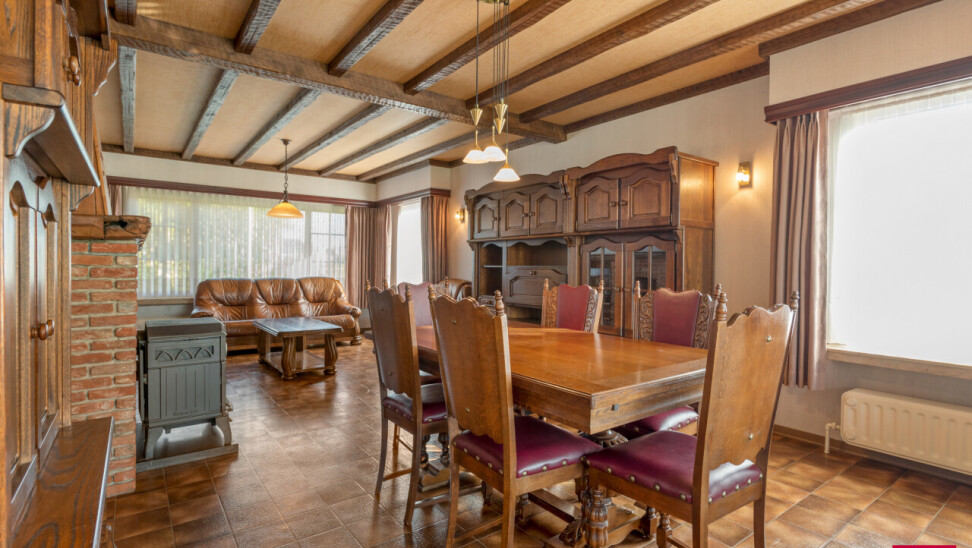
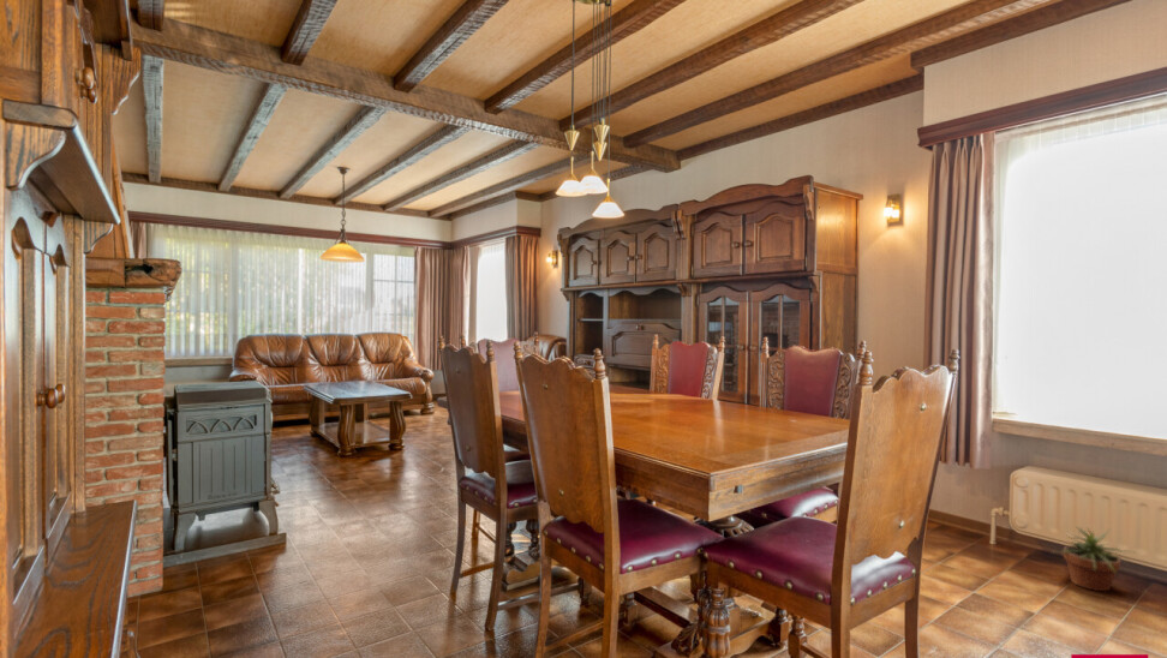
+ potted plant (1093, 557)
